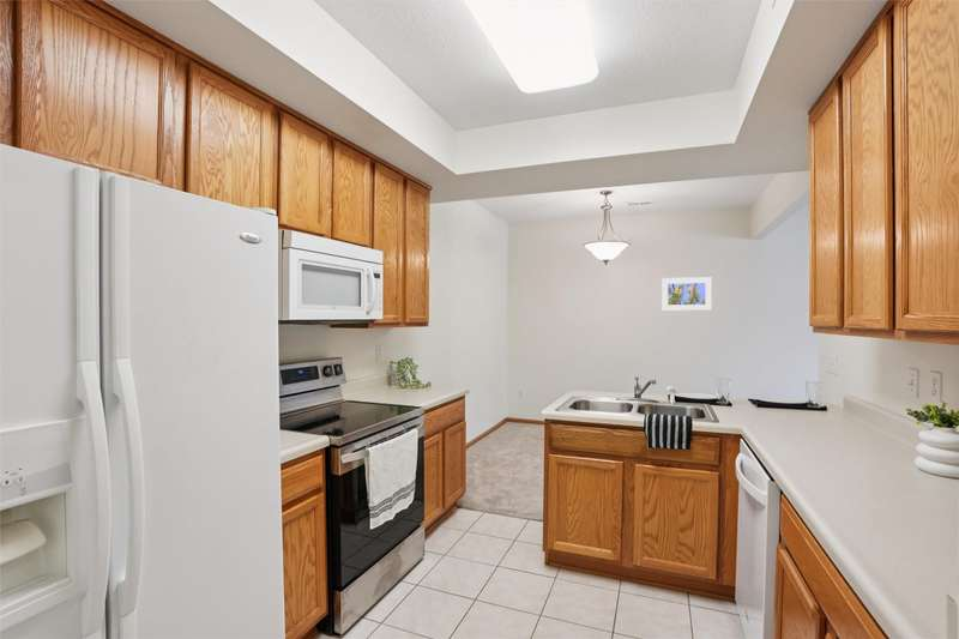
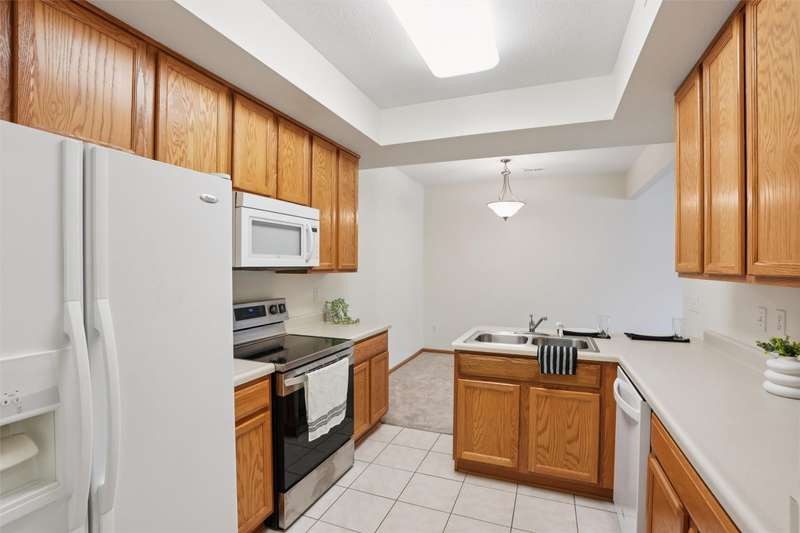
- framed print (686, 294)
